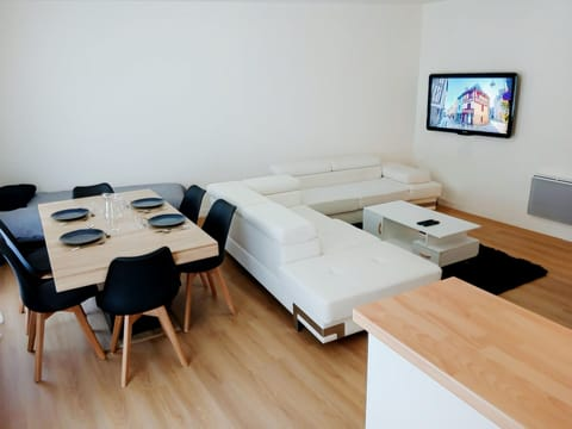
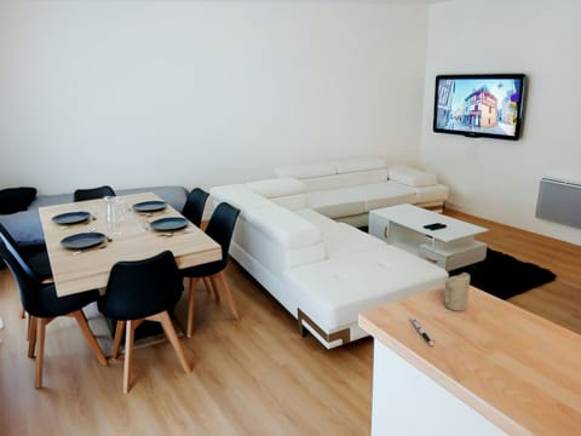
+ candle (455, 289)
+ pen (421, 331)
